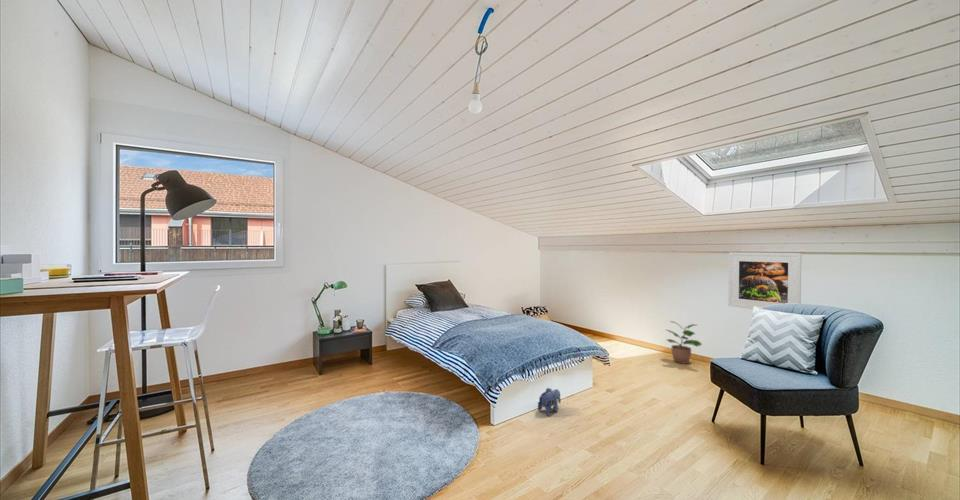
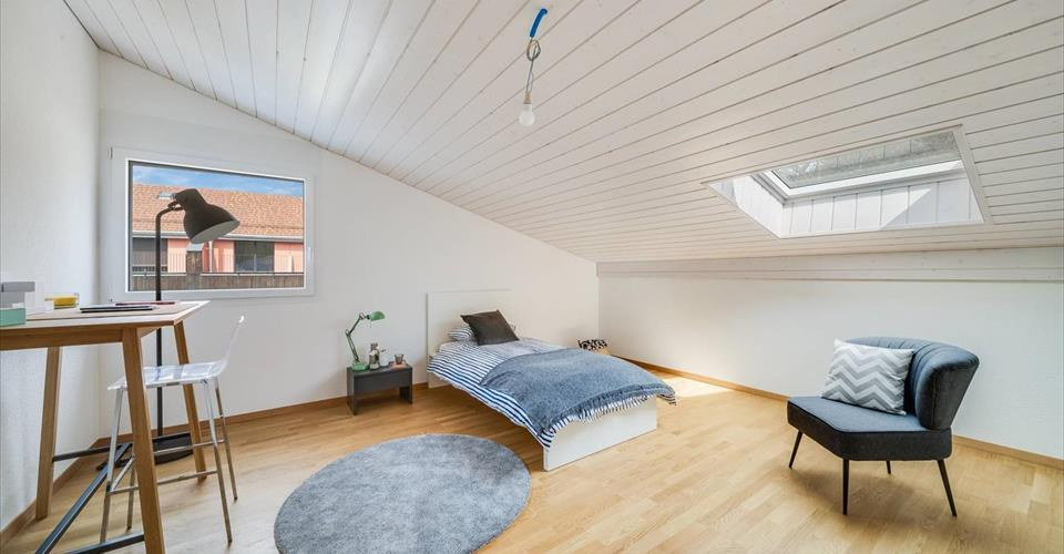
- potted plant (682, 342)
- plush toy (549, 400)
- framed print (762, 281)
